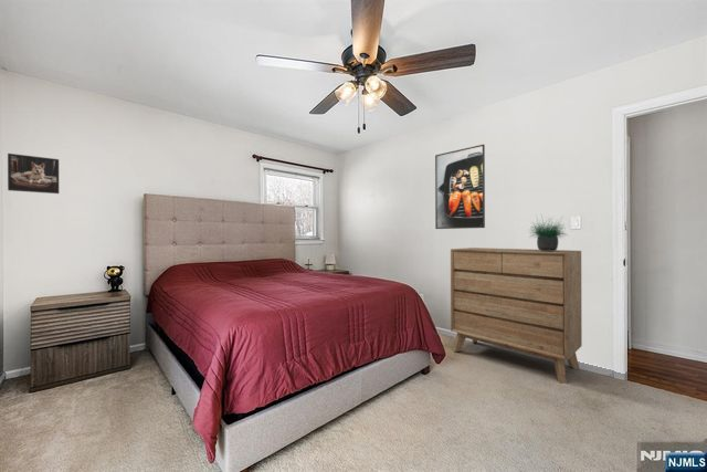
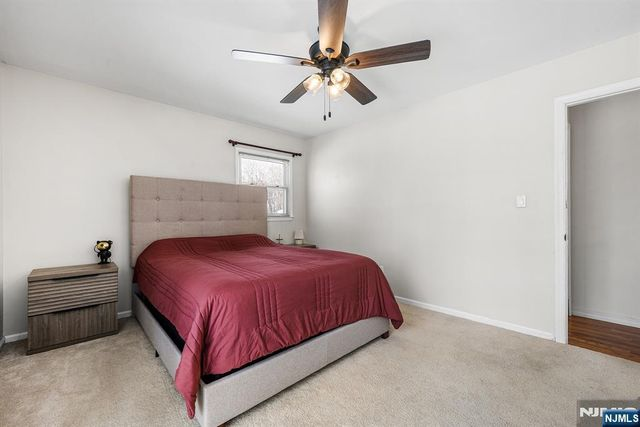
- dresser (510, 304)
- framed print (458, 189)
- potted plant (547, 230)
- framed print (34, 174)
